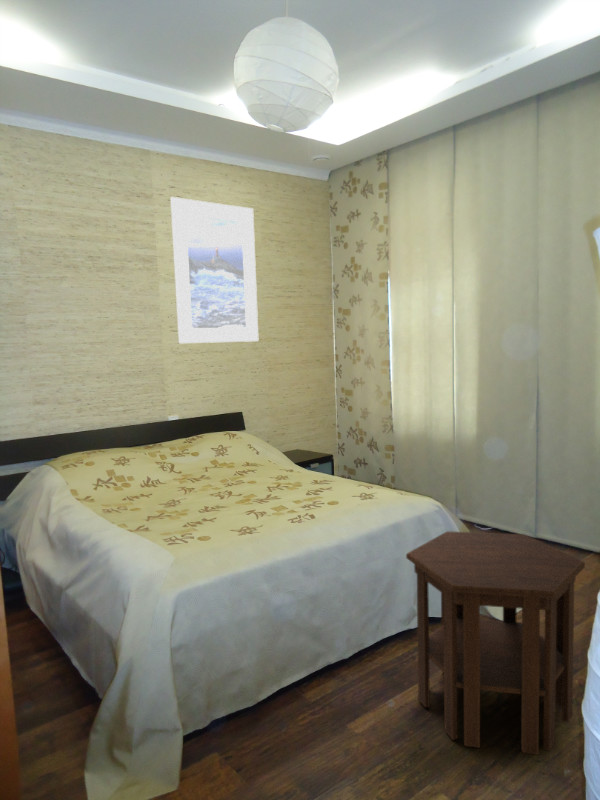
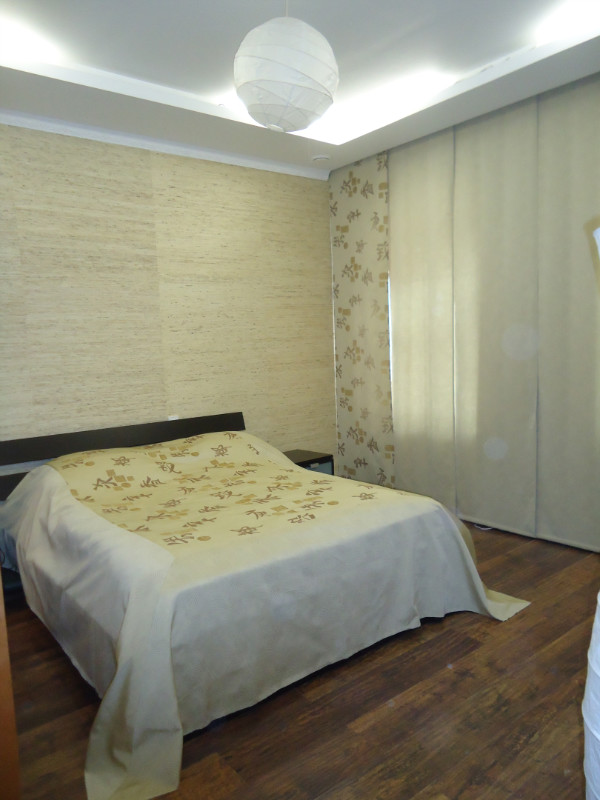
- side table (492, 631)
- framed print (216, 273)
